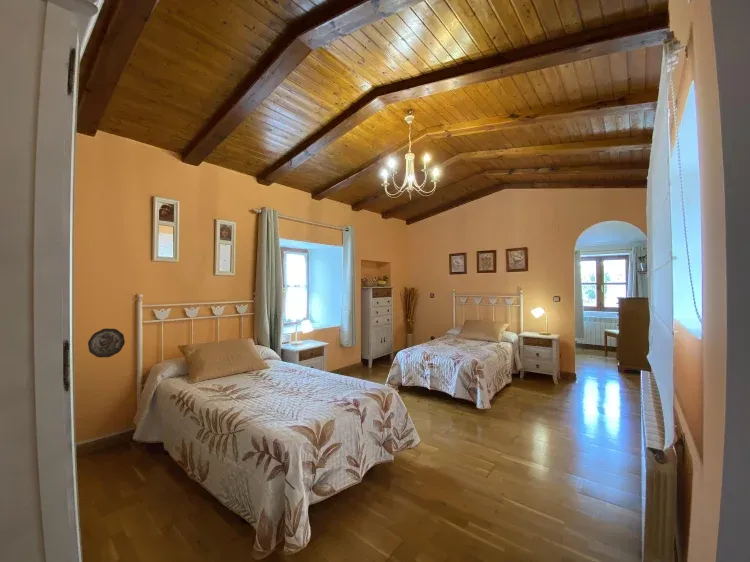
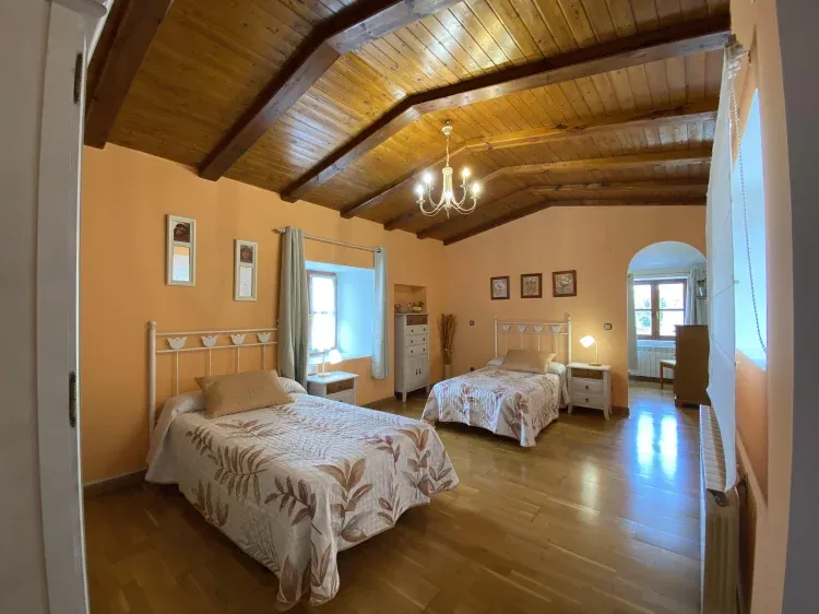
- decorative plate (106, 342)
